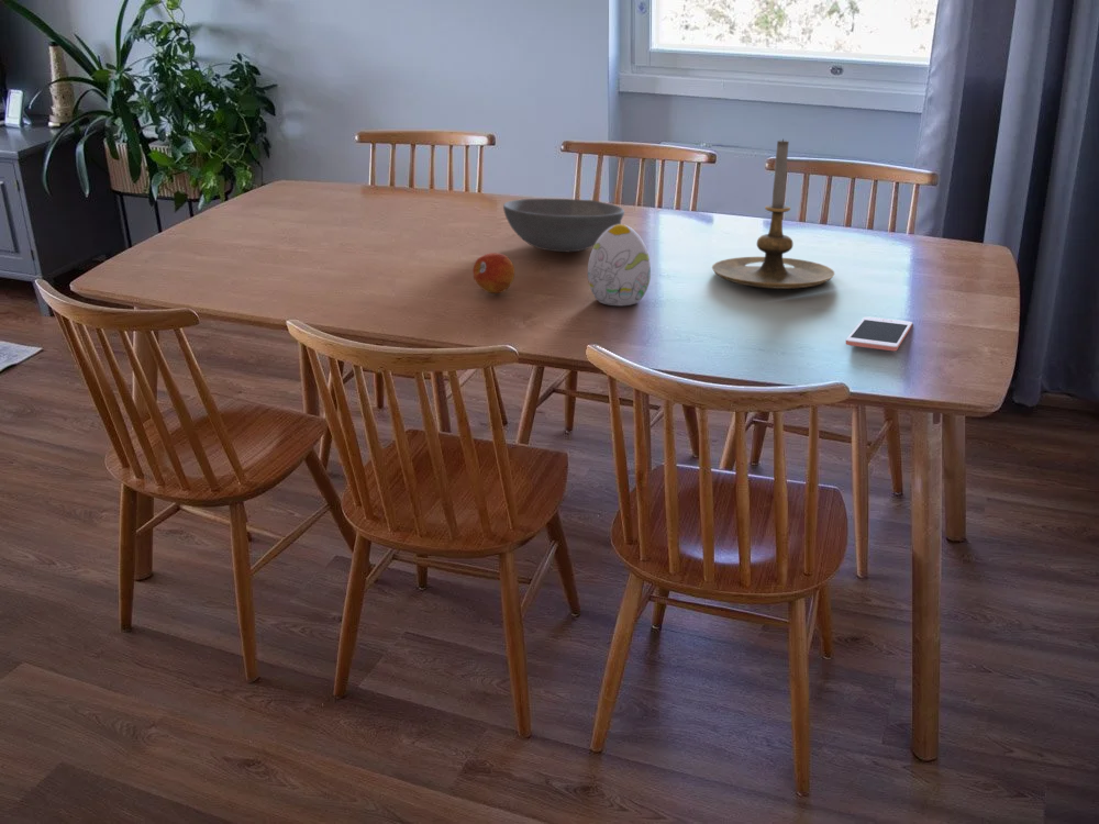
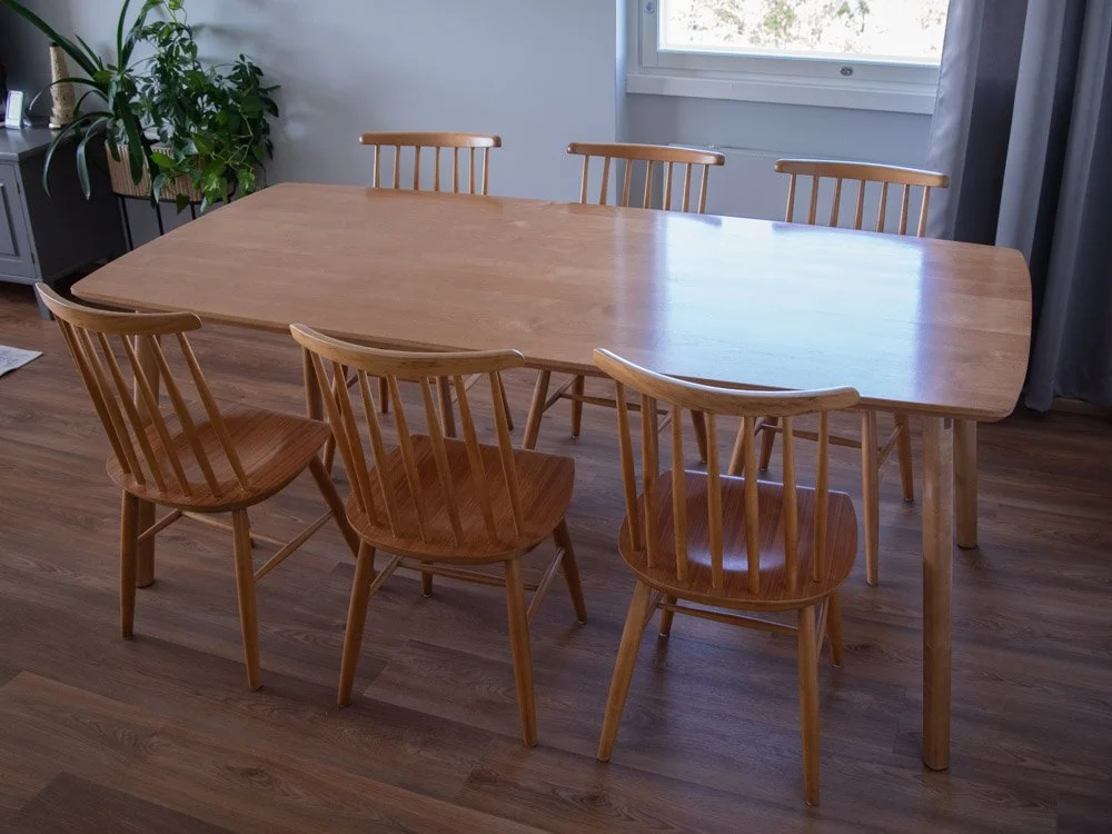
- candle holder (777, 210)
- fruit (493, 272)
- bowl (563, 226)
- cell phone (879, 333)
- decorative egg (619, 263)
